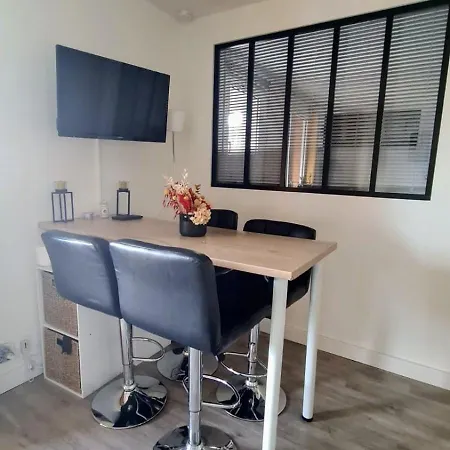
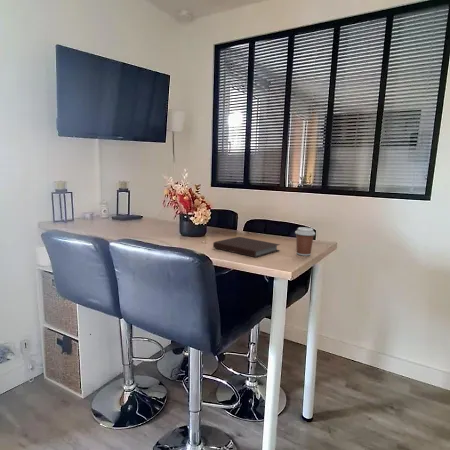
+ notebook (246, 246)
+ coffee cup (304, 241)
